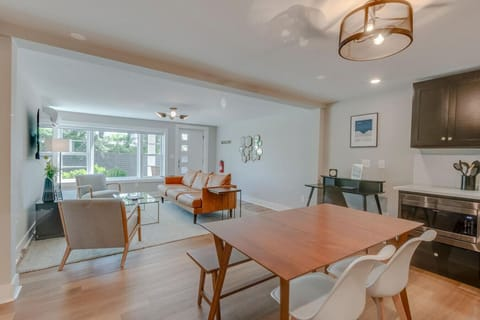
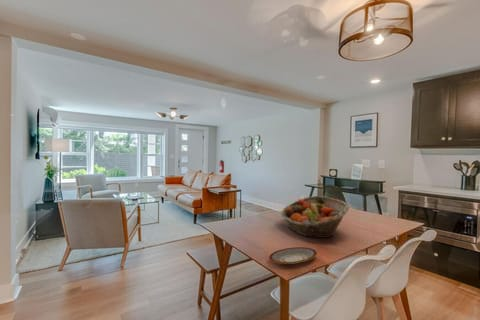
+ plate (293, 256)
+ fruit basket (312, 214)
